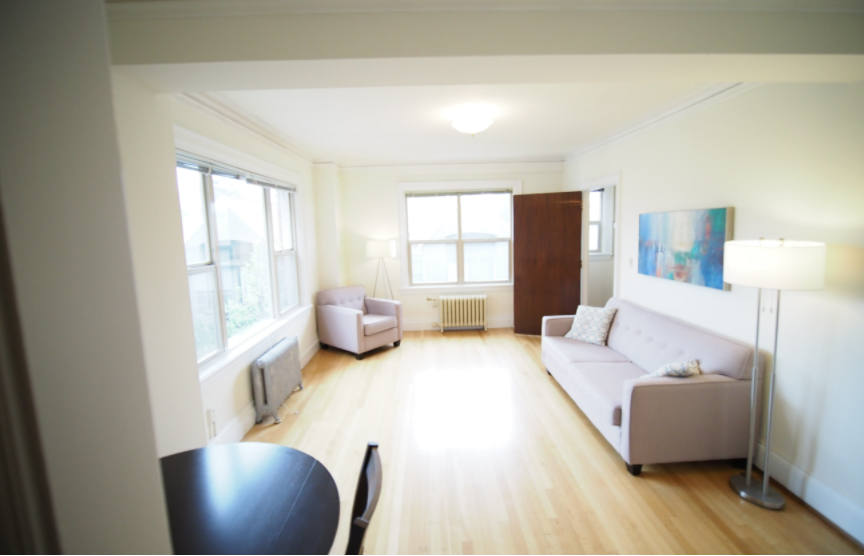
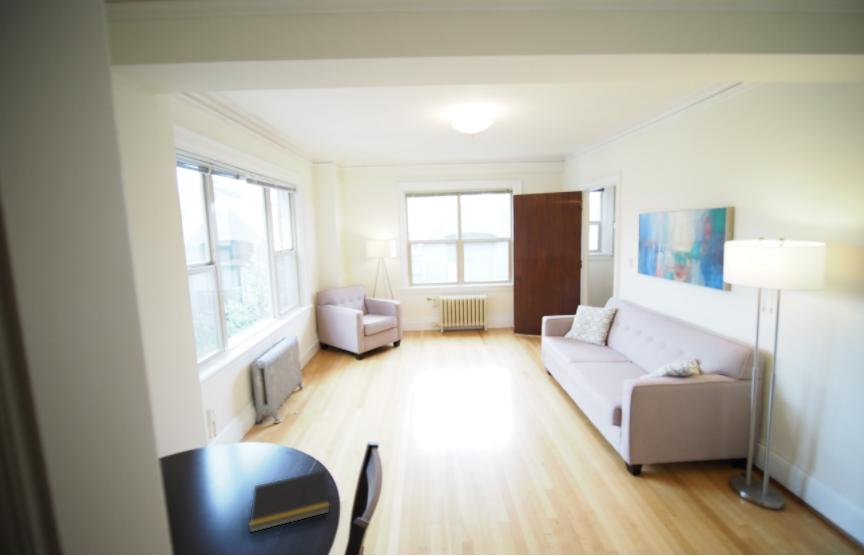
+ notepad (290, 498)
